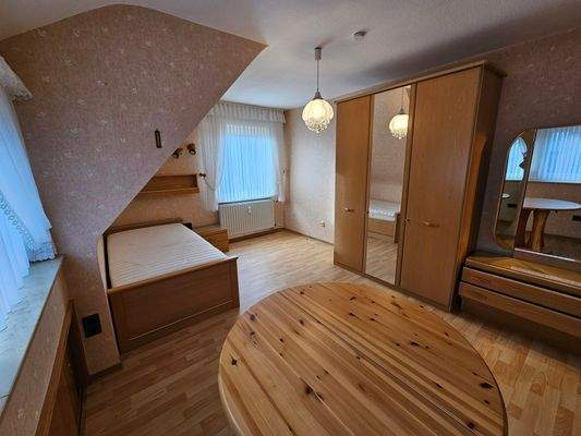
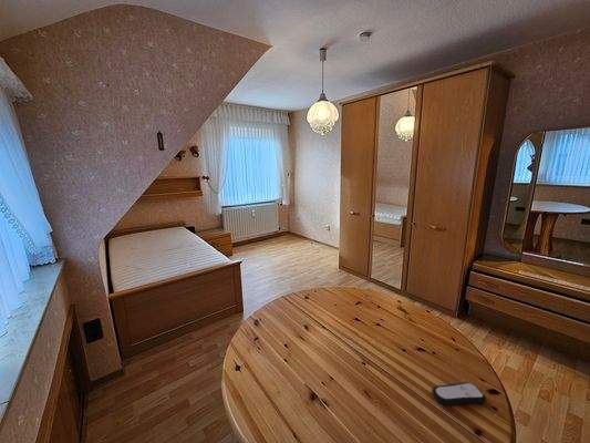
+ remote control (457, 393)
